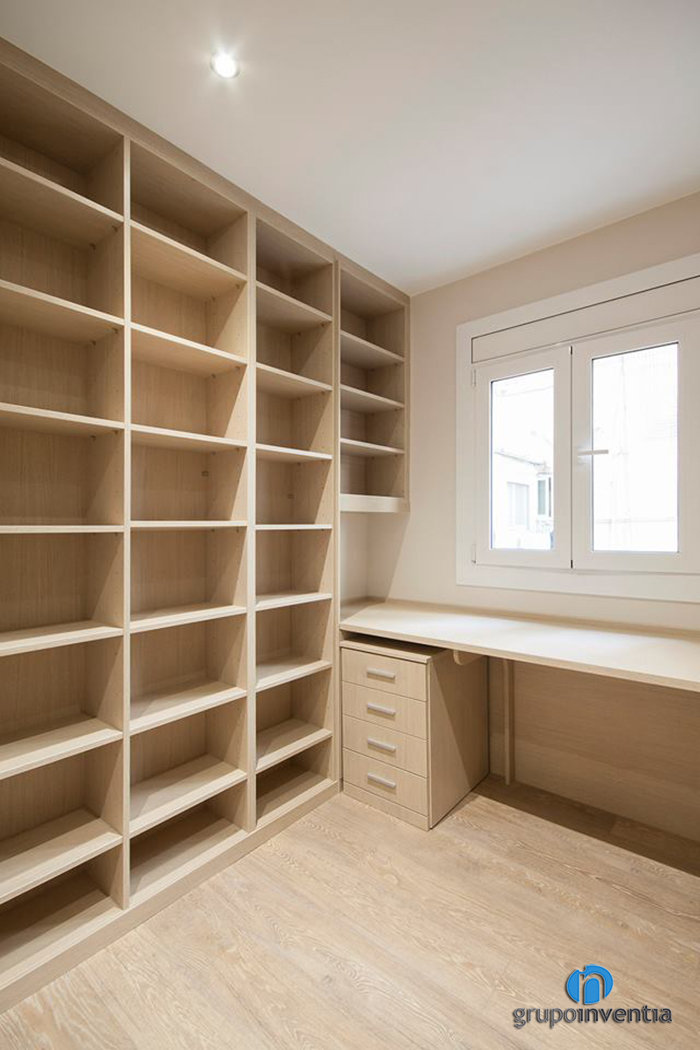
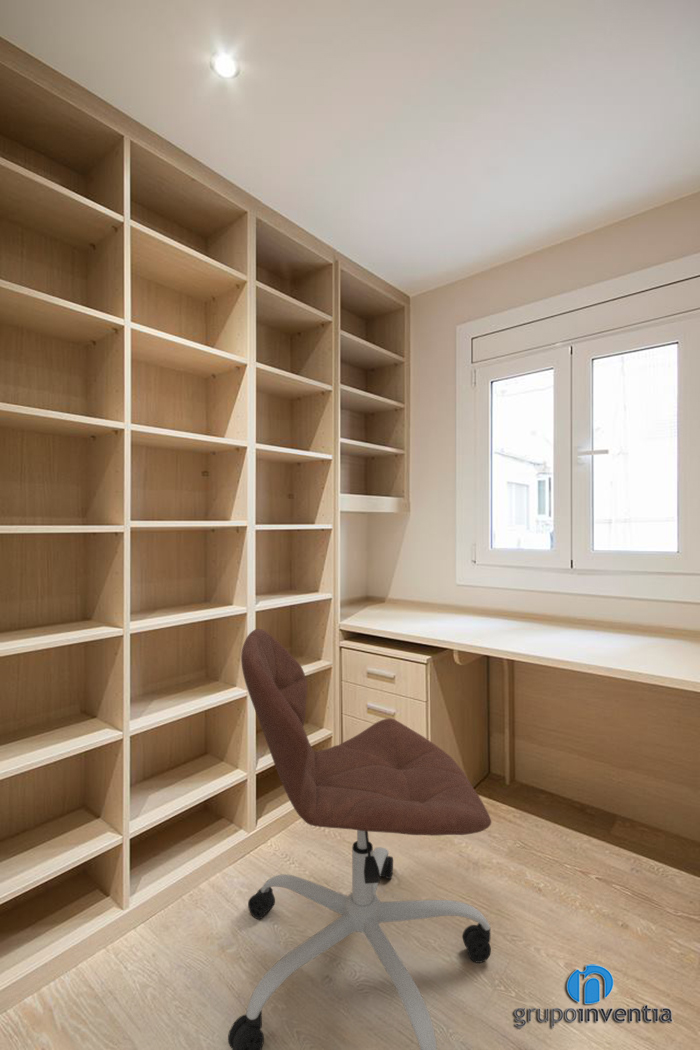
+ office chair (366, 798)
